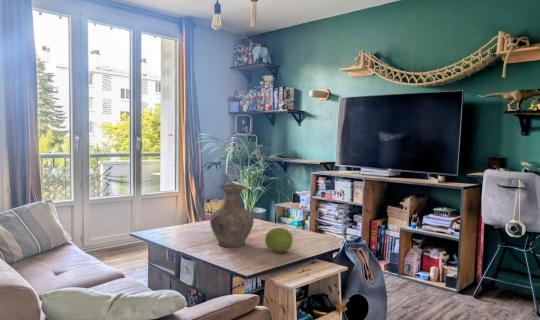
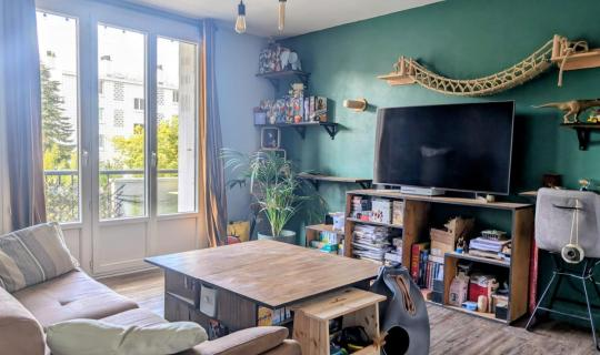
- fruit (278, 239)
- vase (231, 215)
